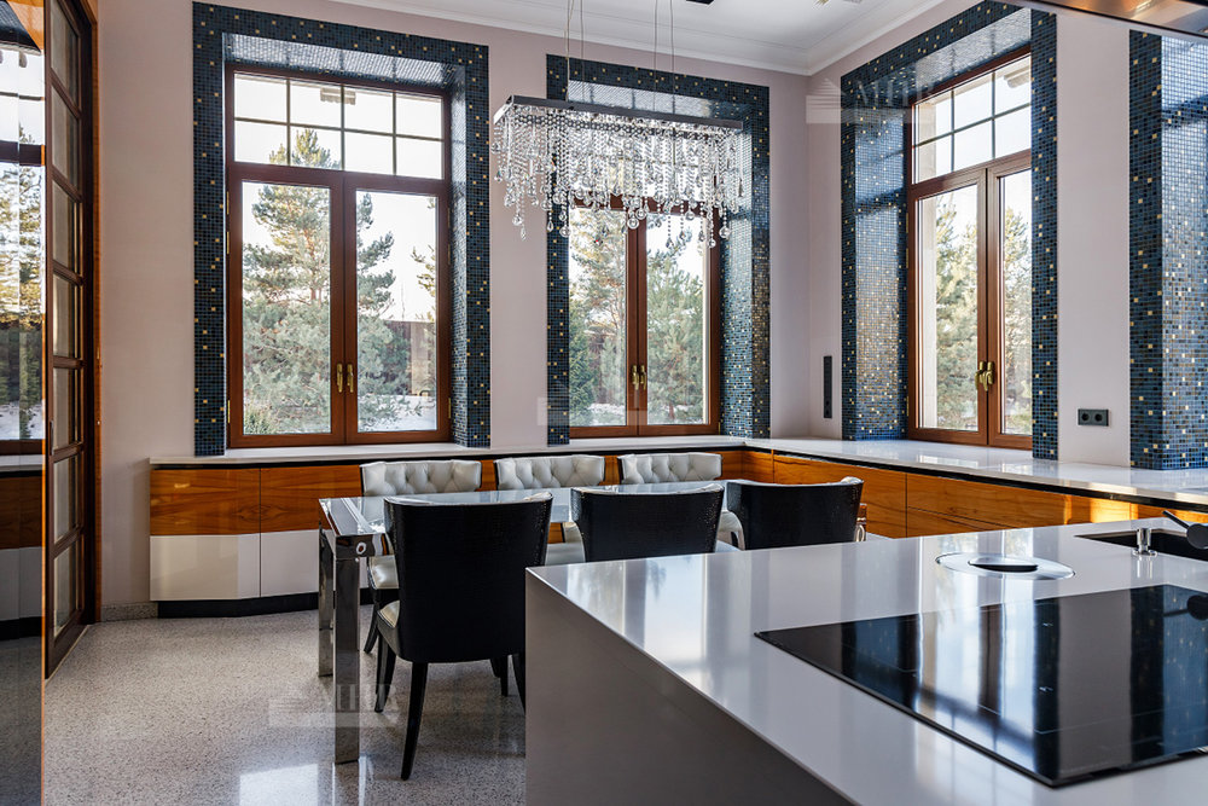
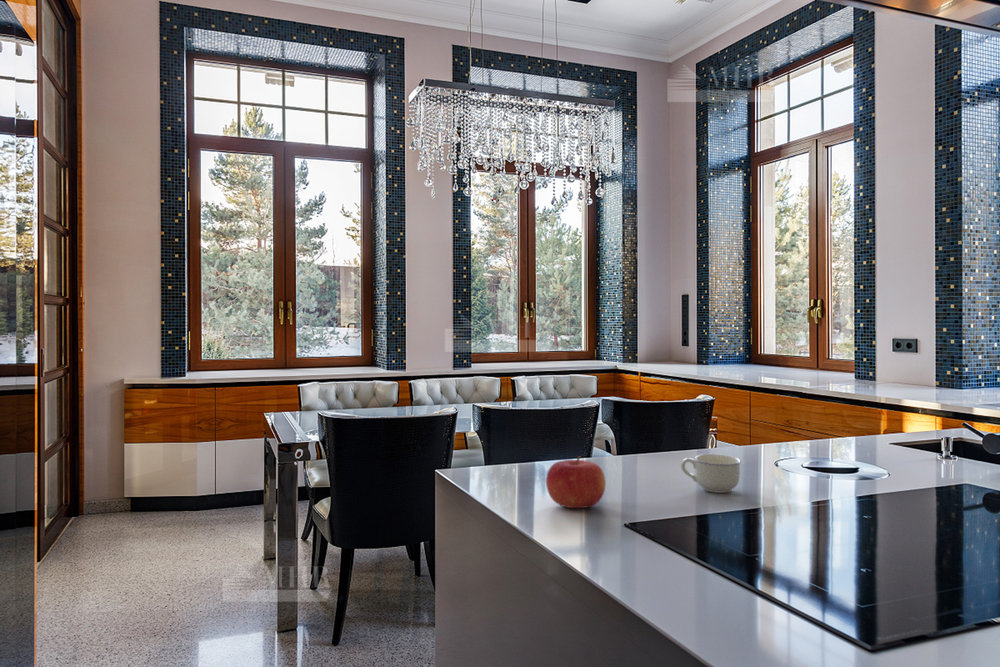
+ fruit (575, 480)
+ cup (710, 473)
